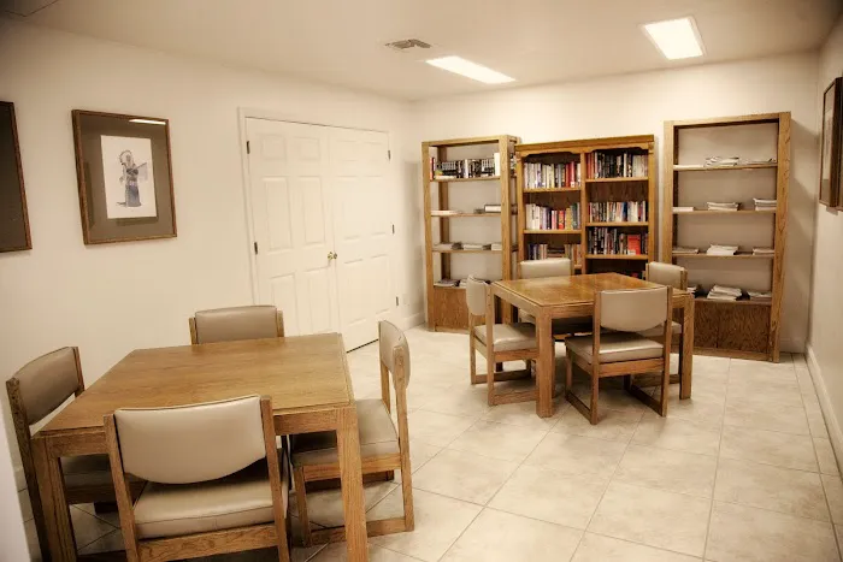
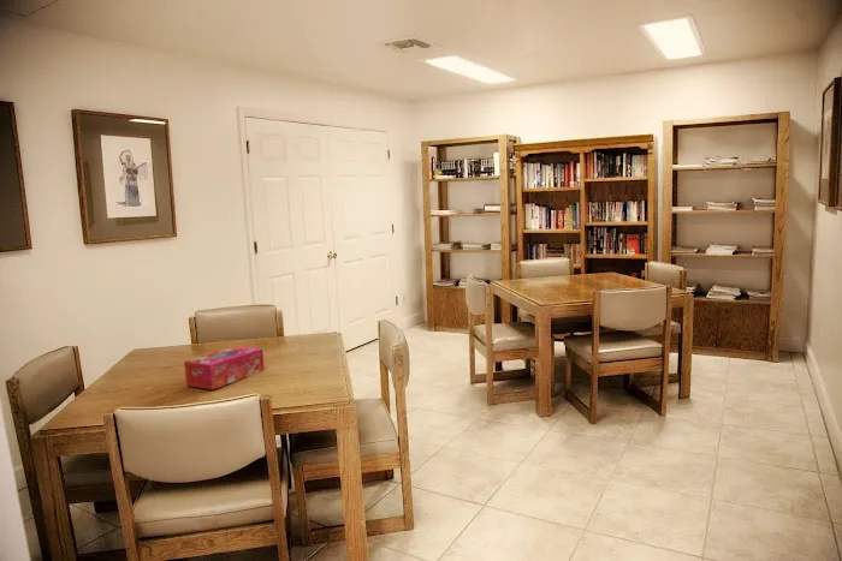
+ tissue box (225, 366)
